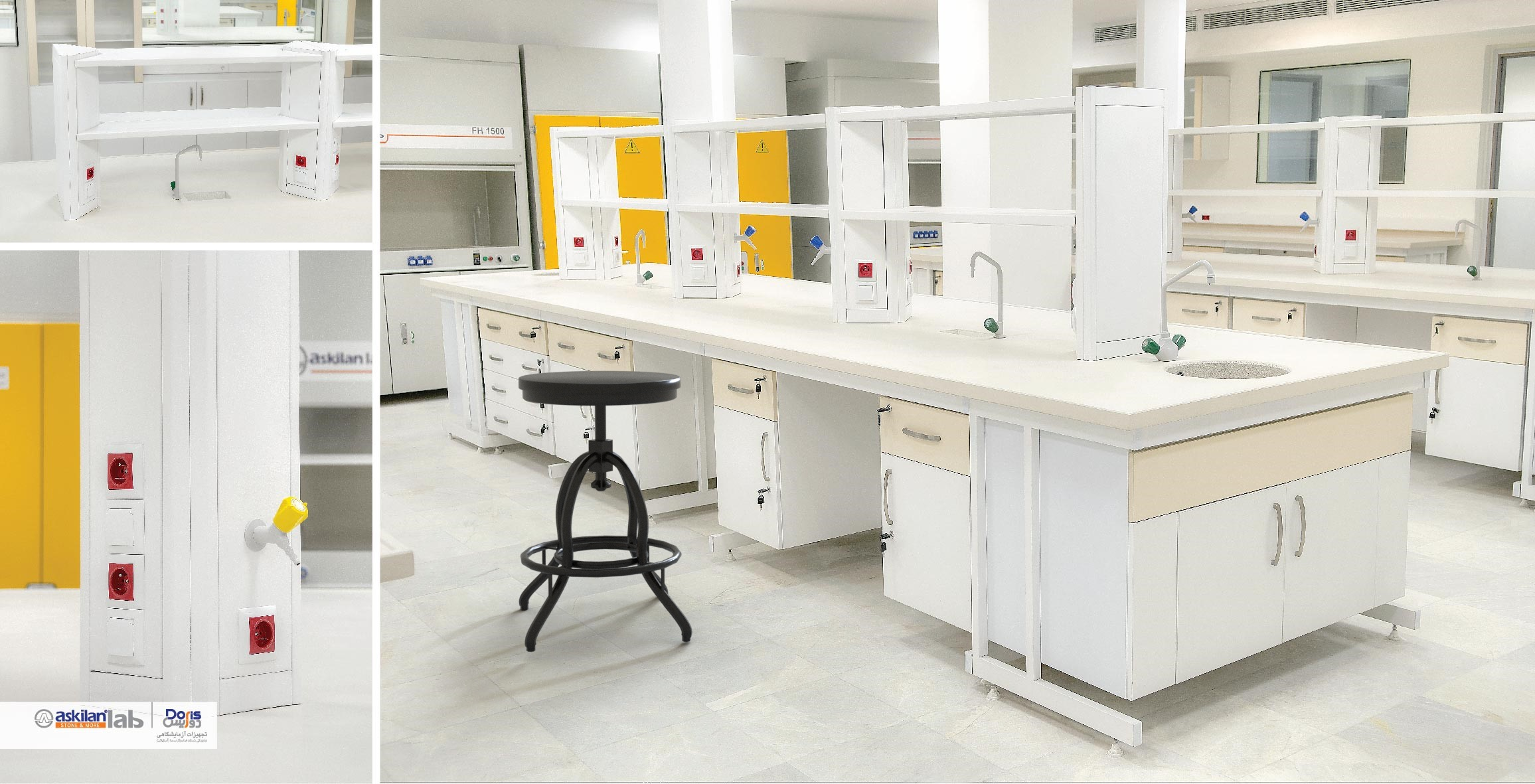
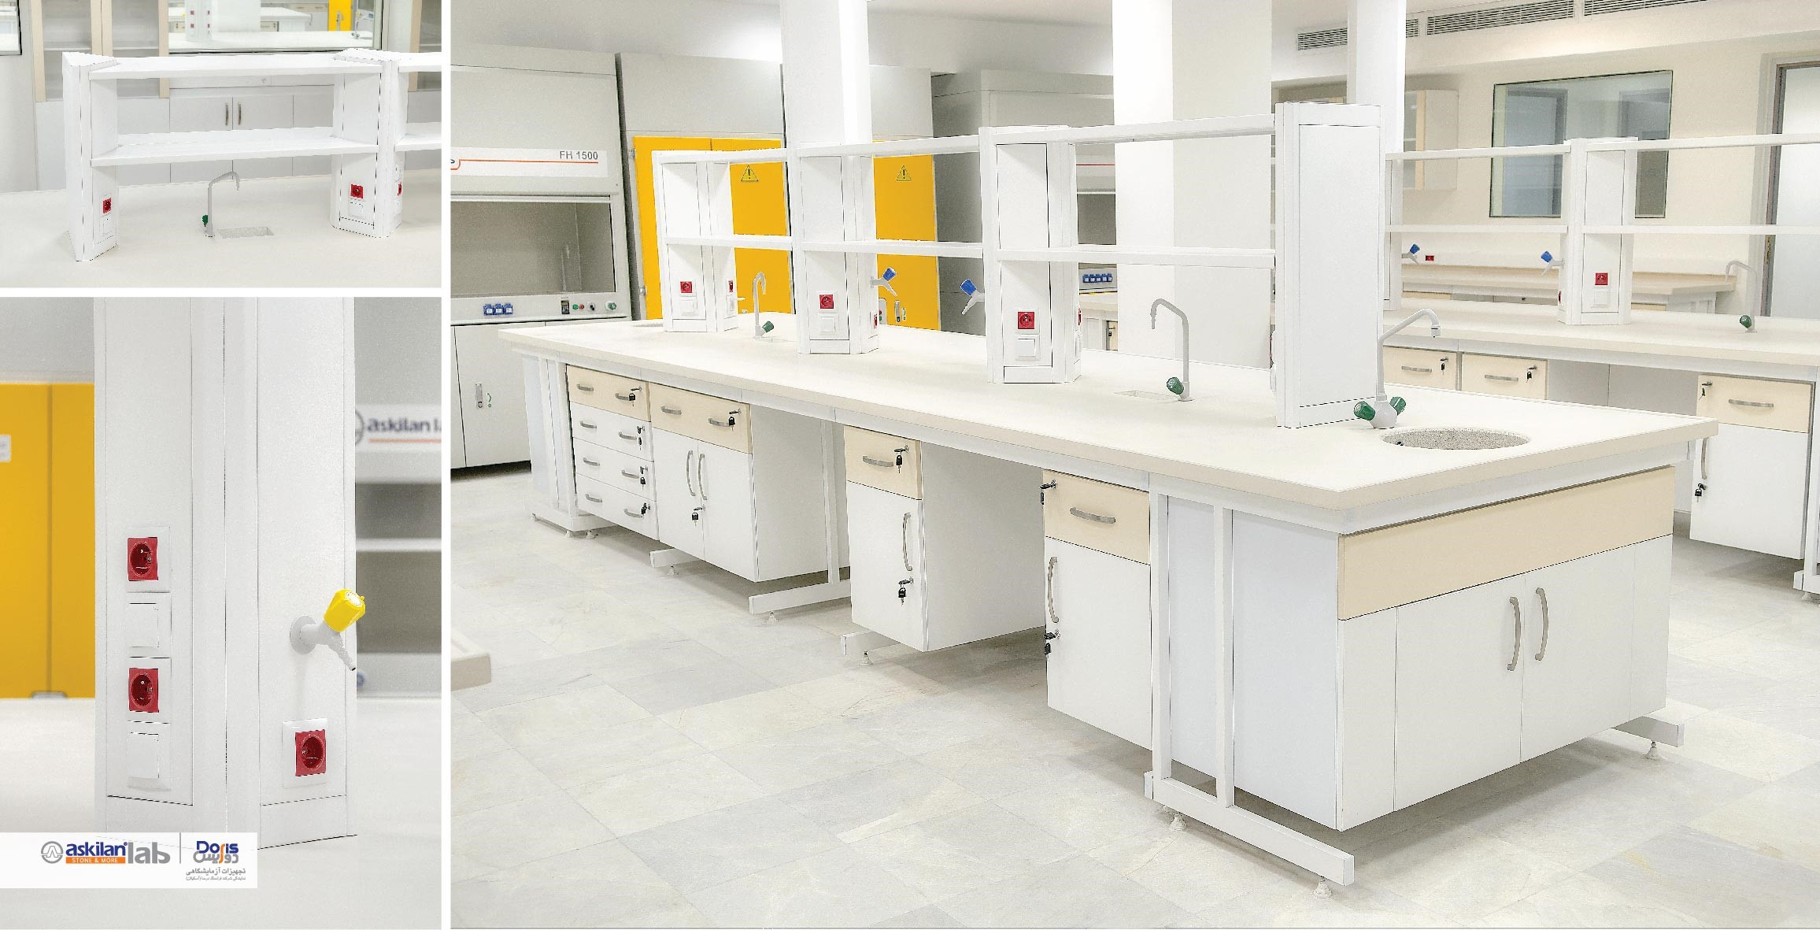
- stool (601, 491)
